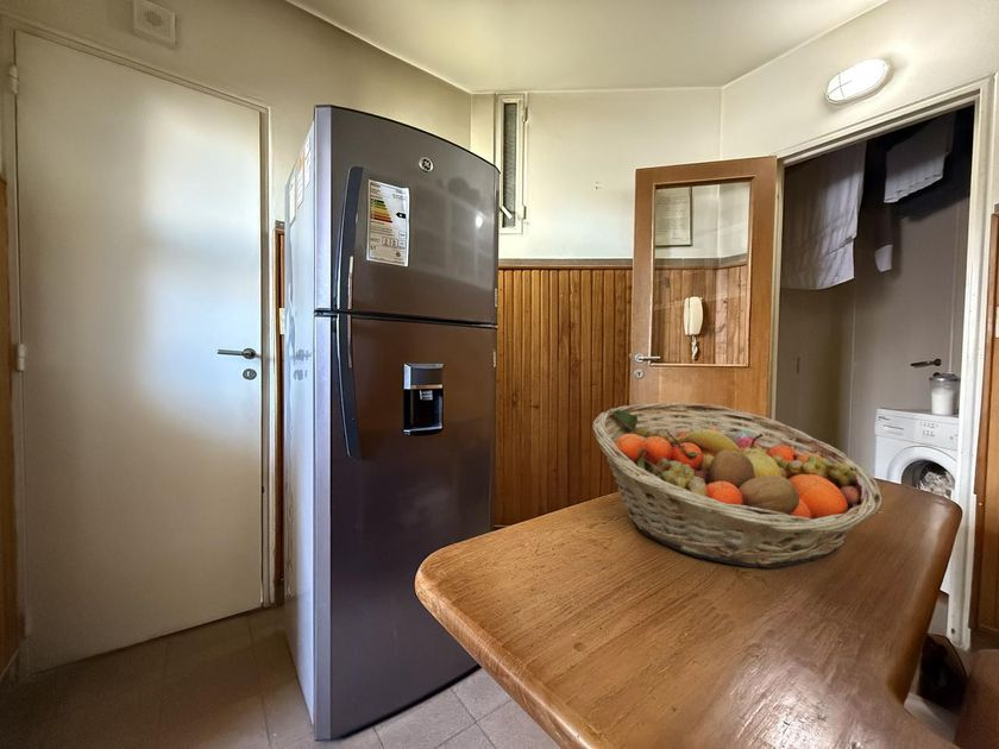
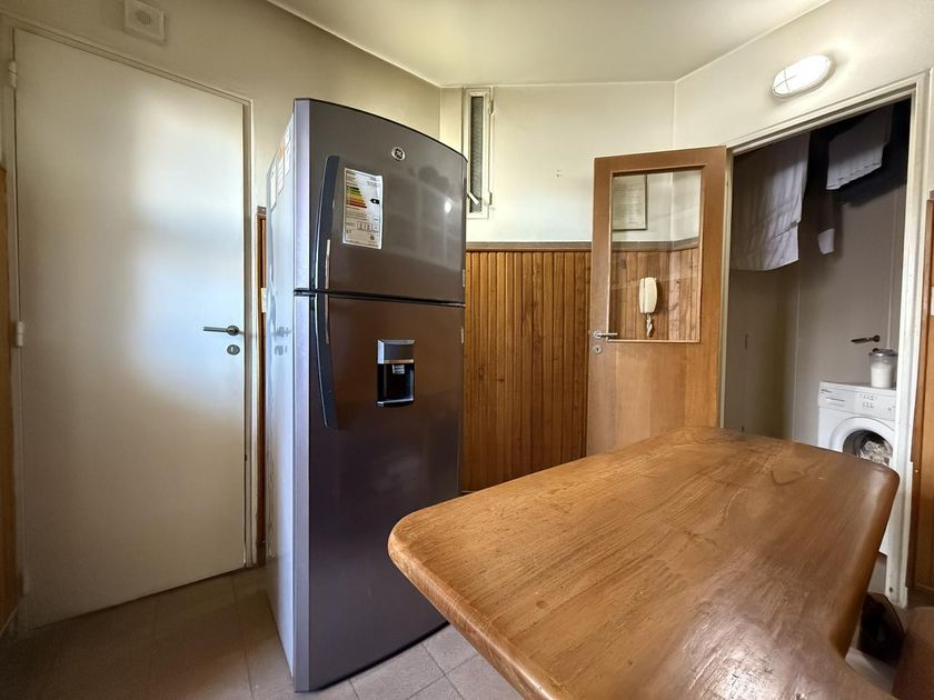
- fruit basket (723, 468)
